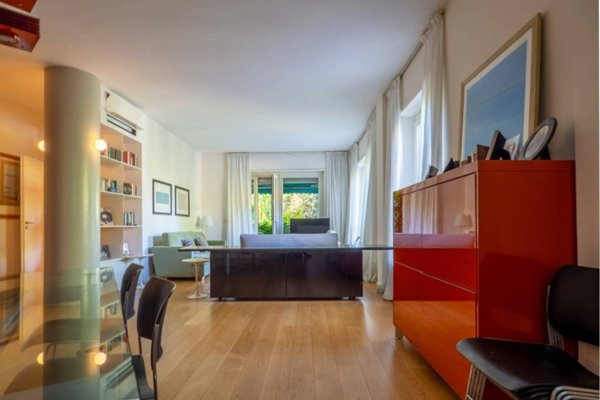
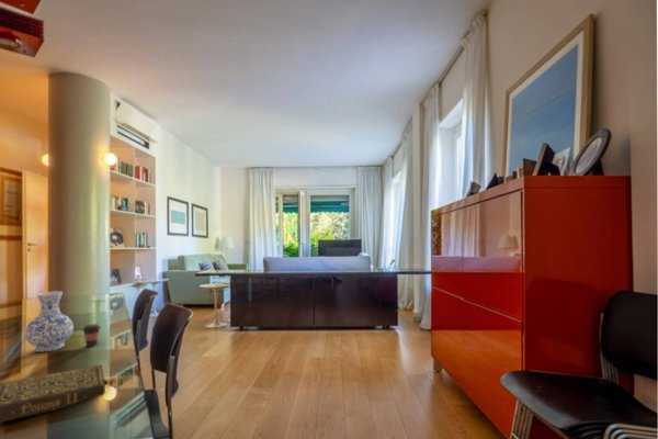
+ book (56, 389)
+ coffee cup (91, 335)
+ vase (49, 319)
